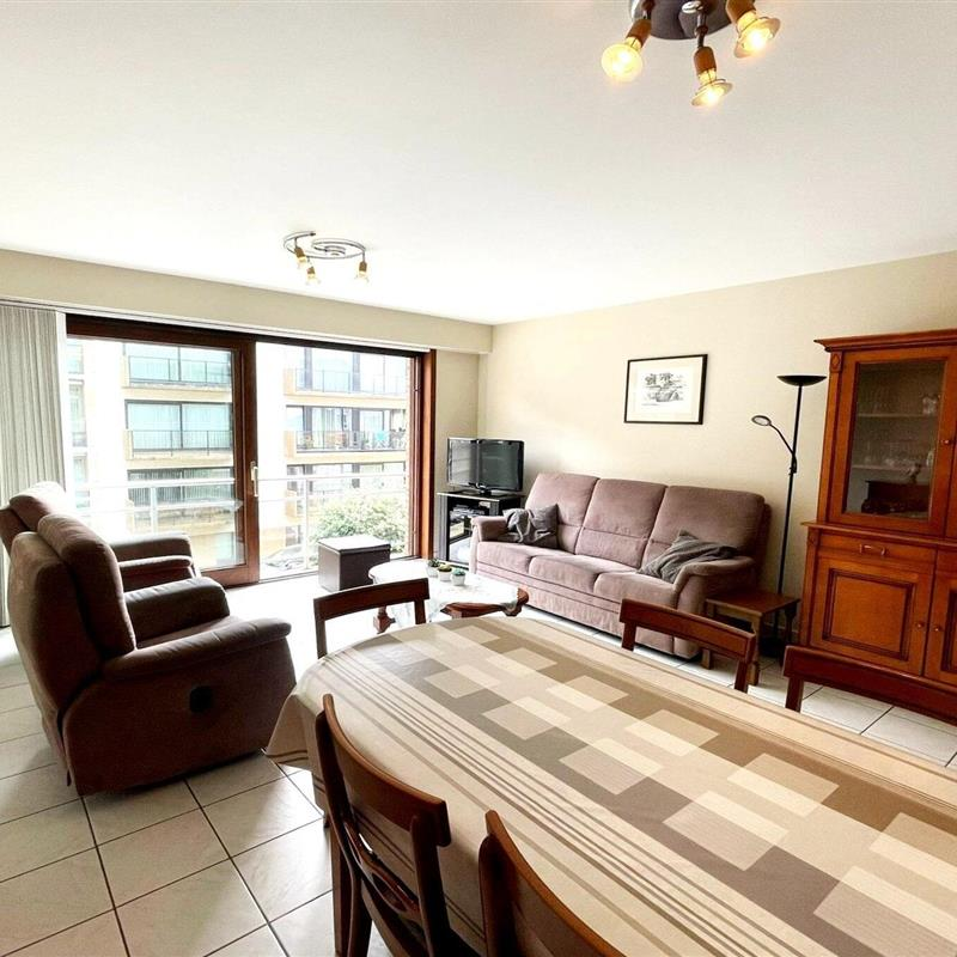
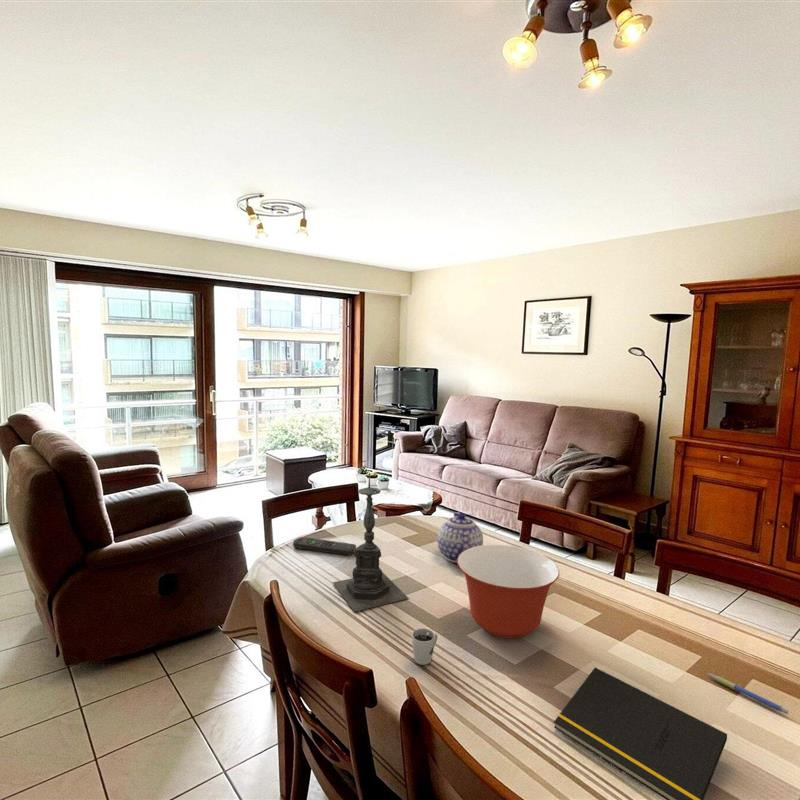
+ notepad (637, 730)
+ mixing bowl (505, 594)
+ pen (744, 691)
+ remote control (324, 545)
+ candle holder (370, 532)
+ teapot (460, 535)
+ cup (426, 637)
